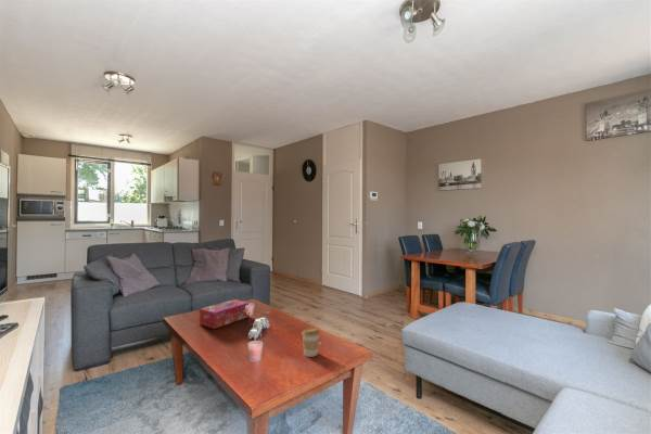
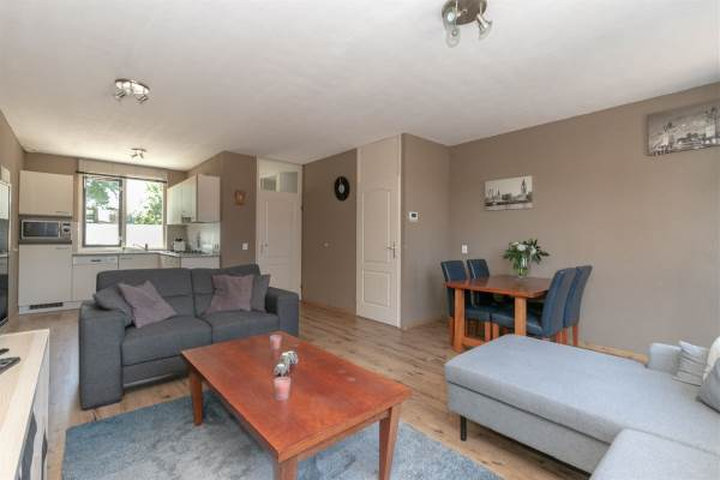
- coffee cup (310, 341)
- tissue box (225, 312)
